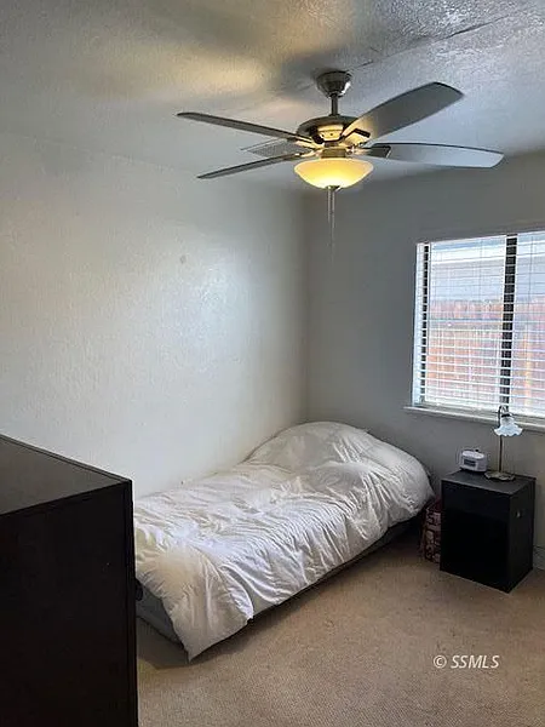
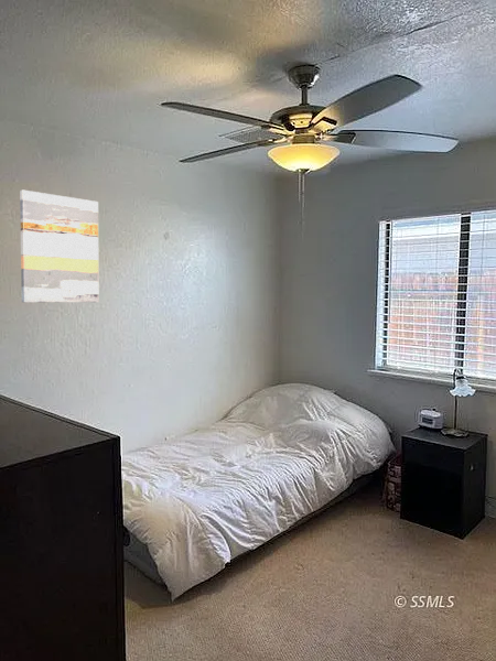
+ wall art (61, 249)
